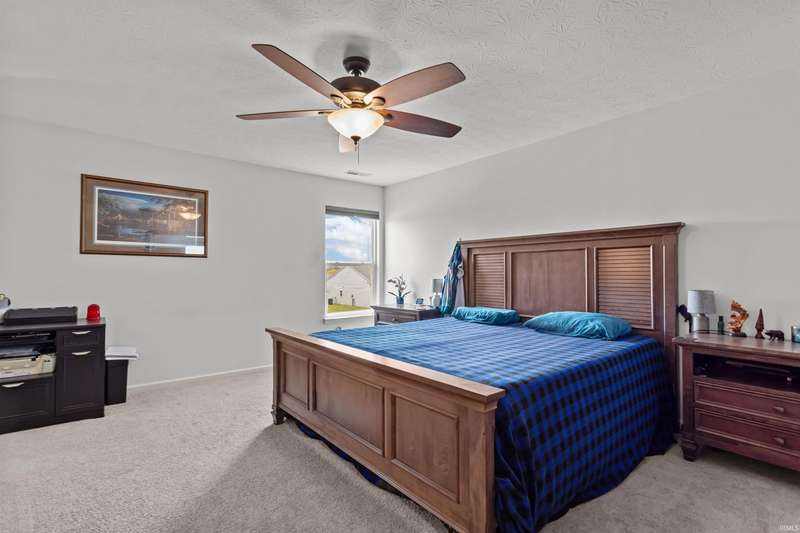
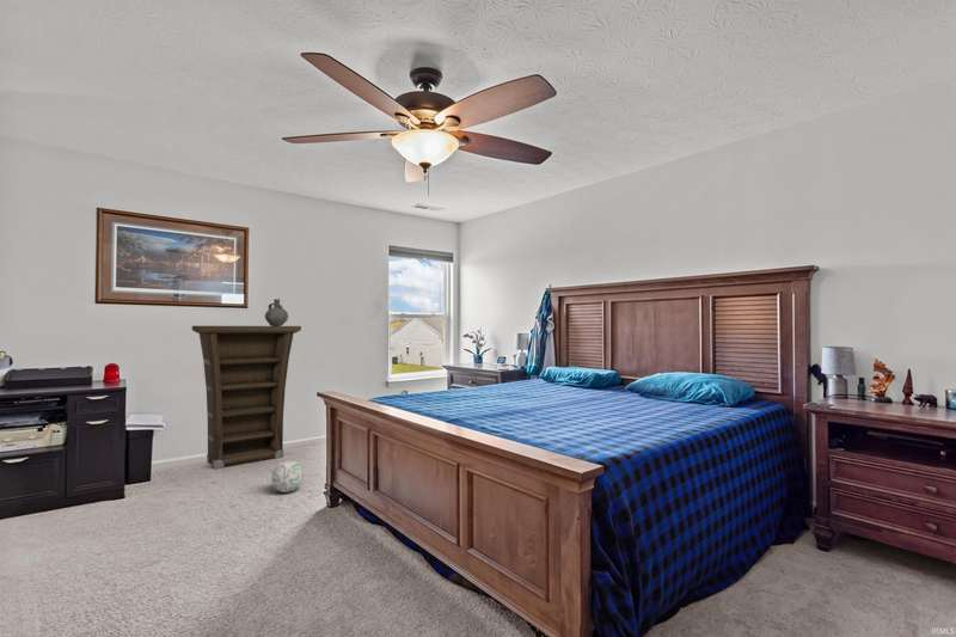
+ ball (287, 476)
+ cabinet (247, 392)
+ ceramic jug (276, 312)
